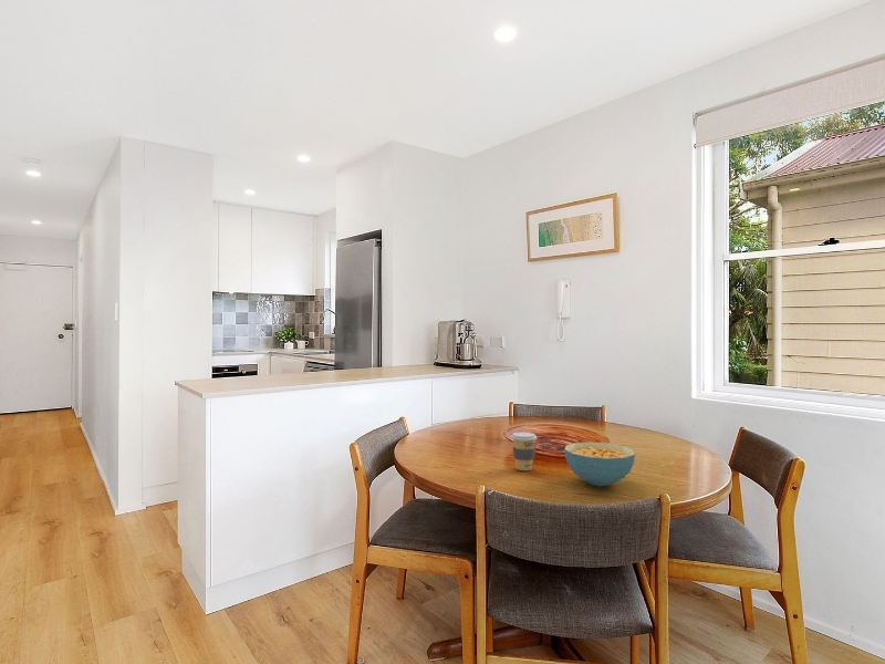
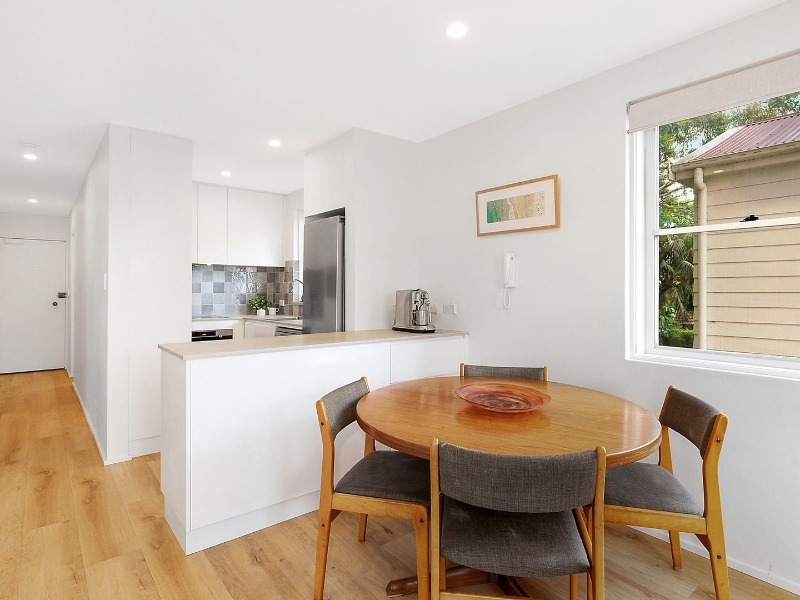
- coffee cup (523, 450)
- cereal bowl (598, 466)
